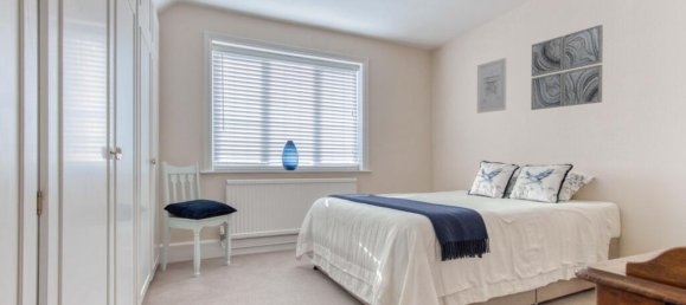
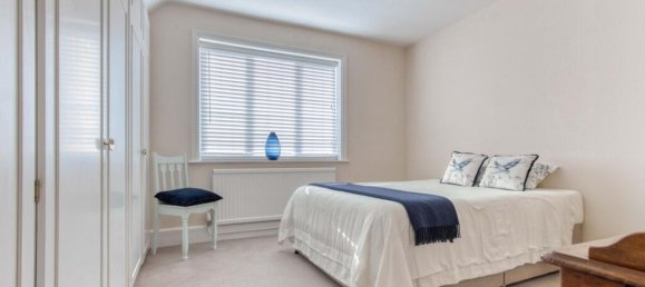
- wall art (563, 70)
- wall art (491, 86)
